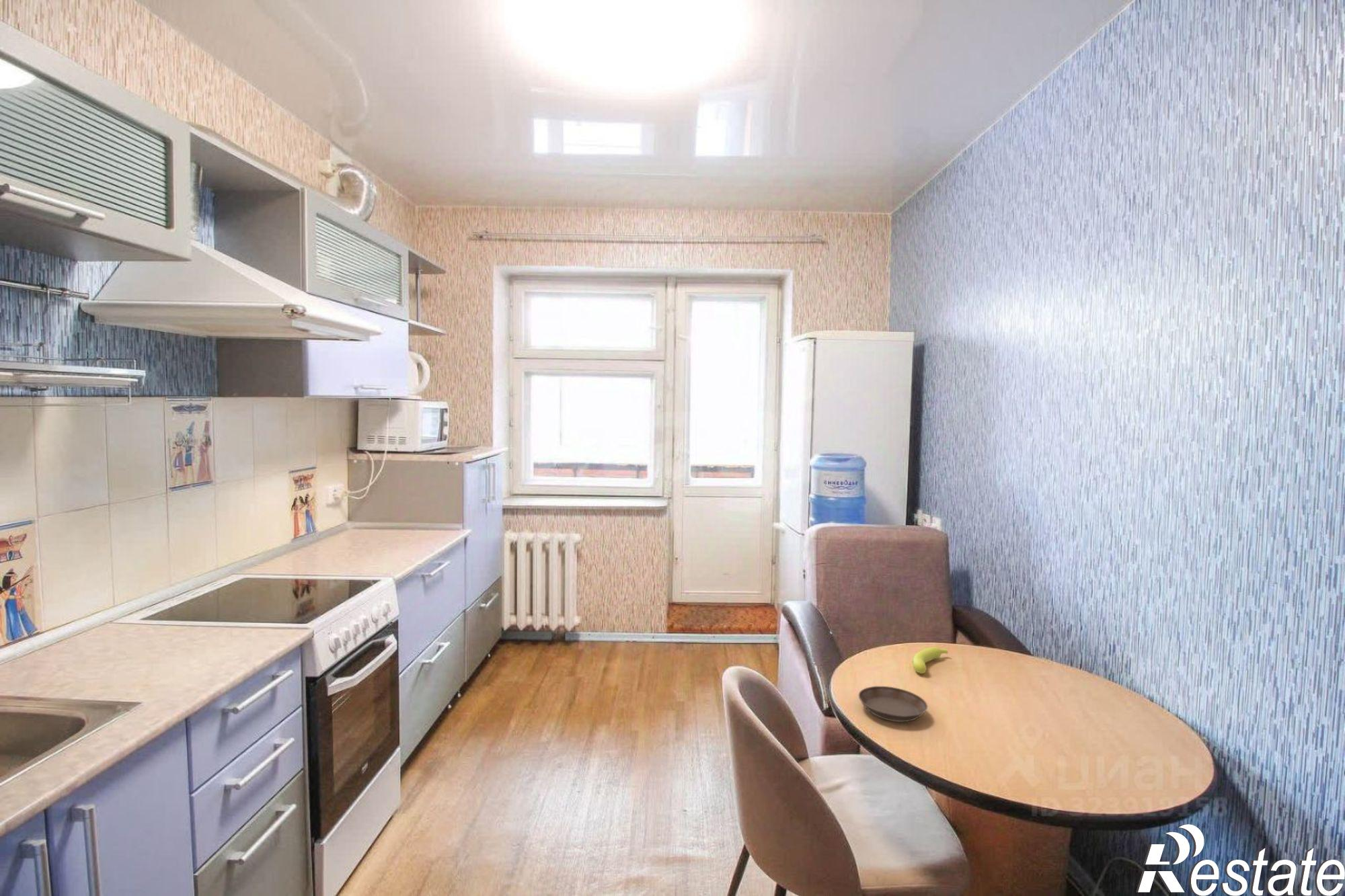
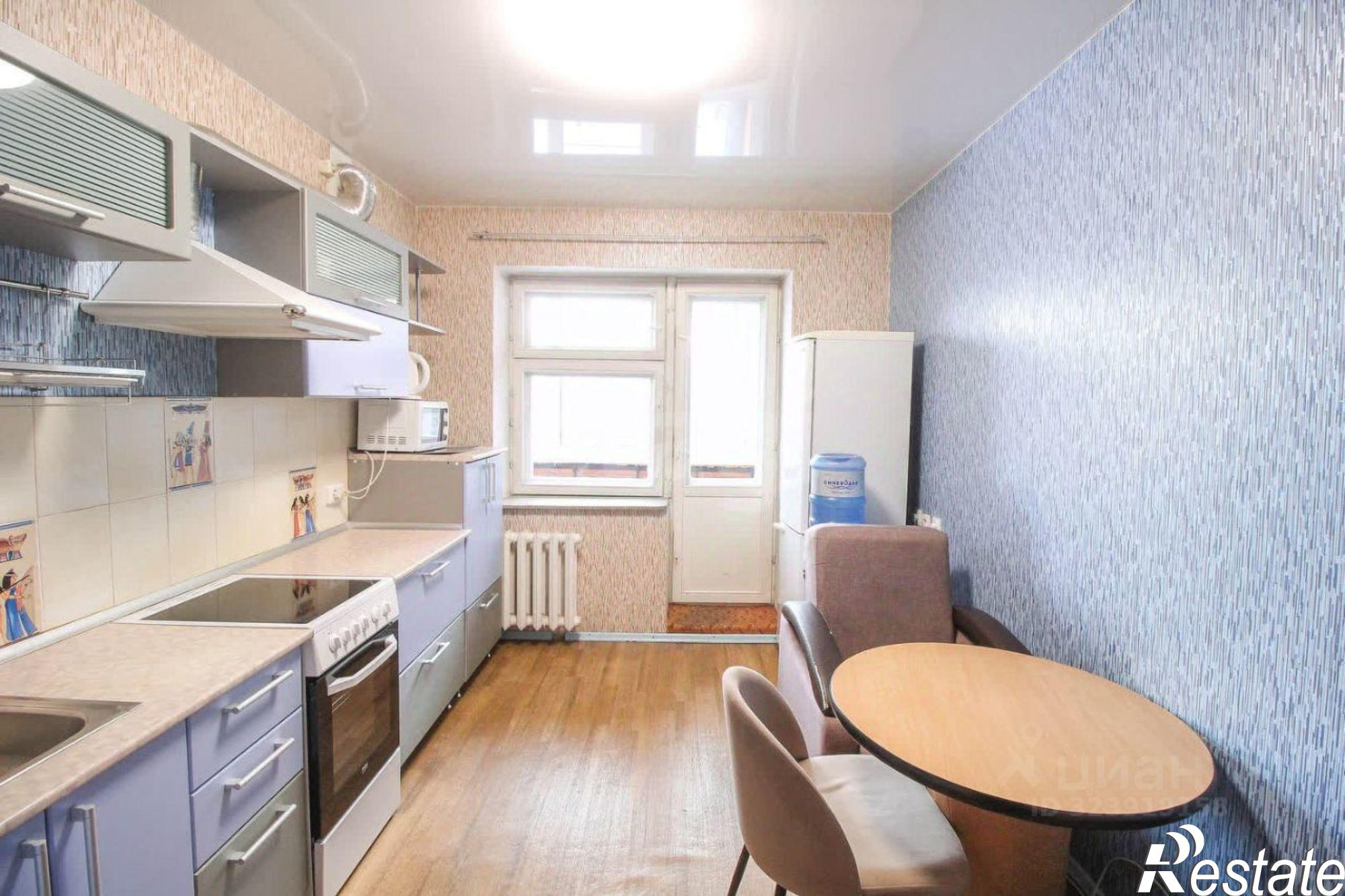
- saucer (892, 705)
- banana (927, 658)
